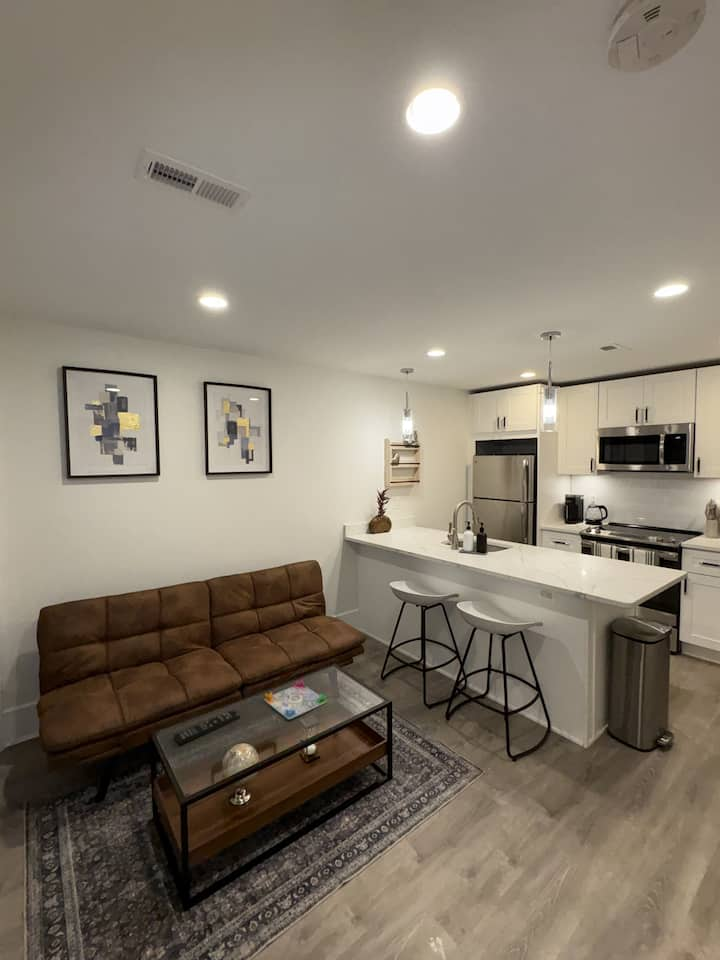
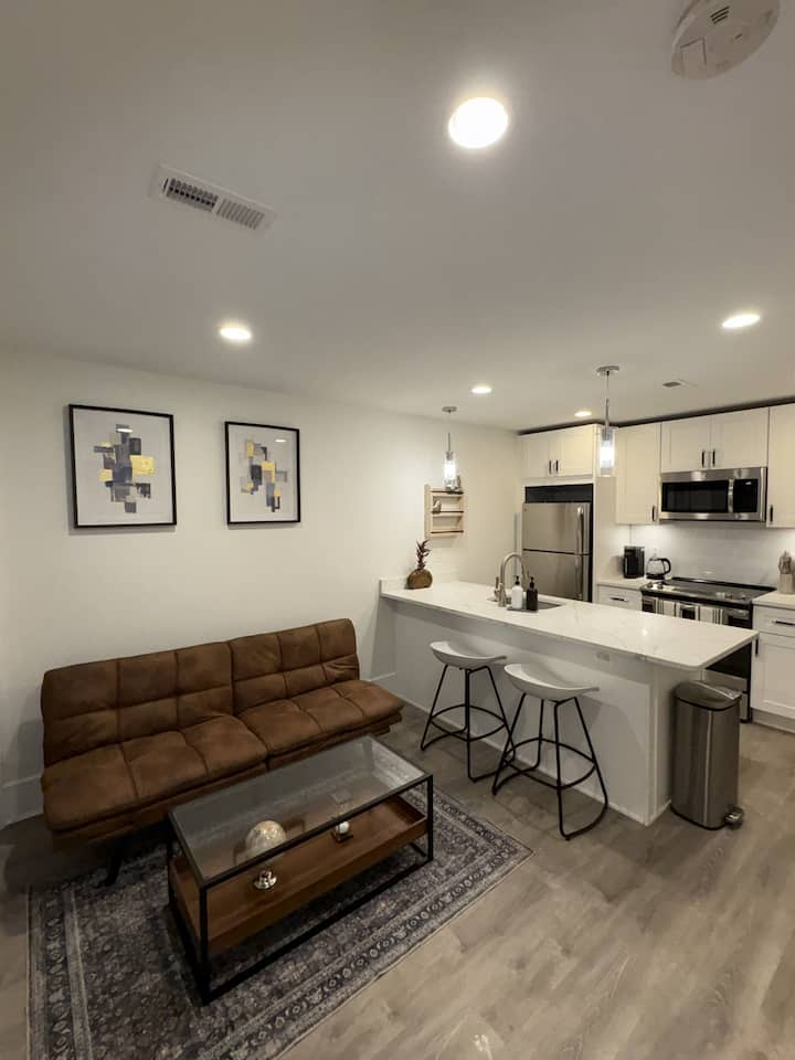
- board game (295, 698)
- remote control (208, 725)
